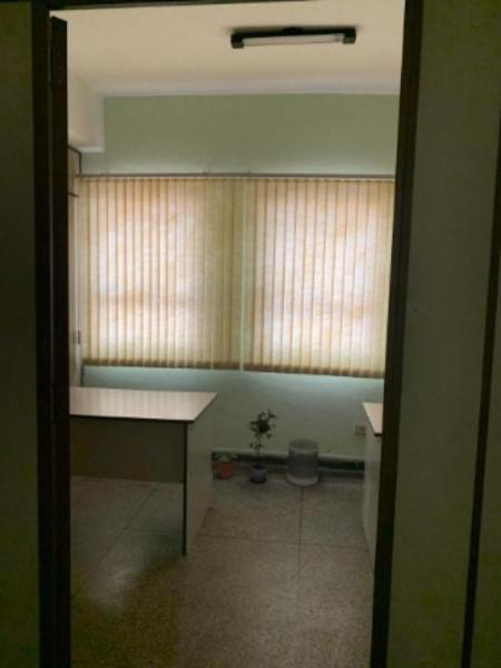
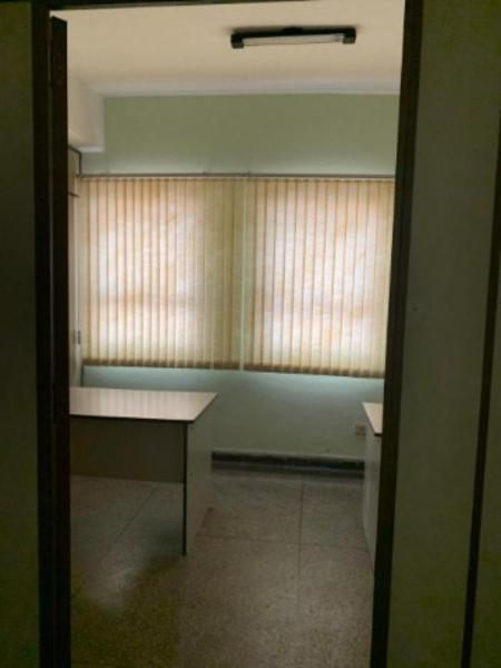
- potted plant (259, 444)
- wastebasket (303, 461)
- potted plant (225, 464)
